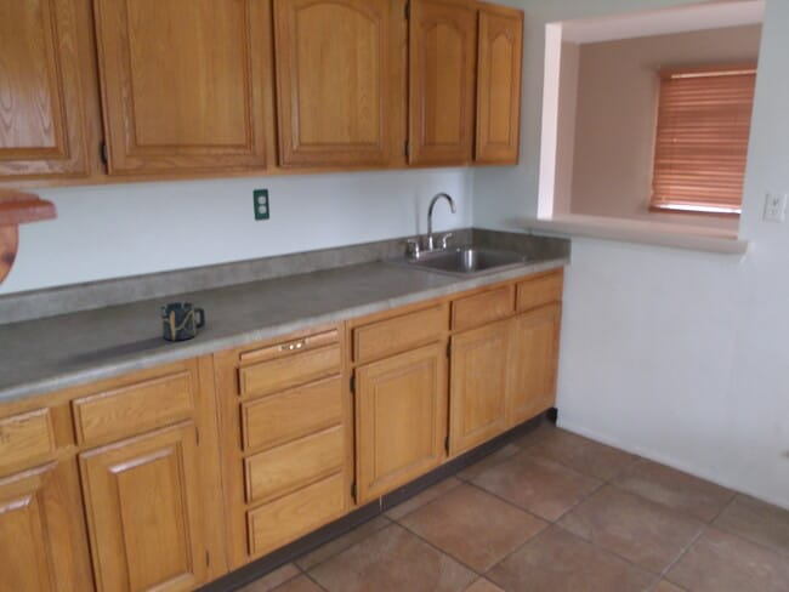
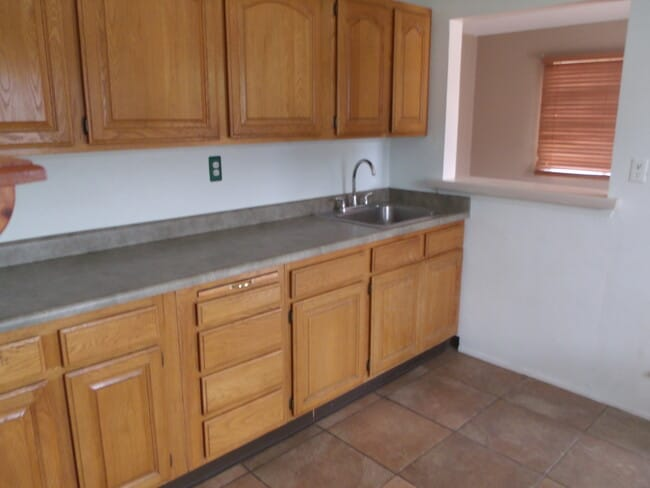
- cup (183, 319)
